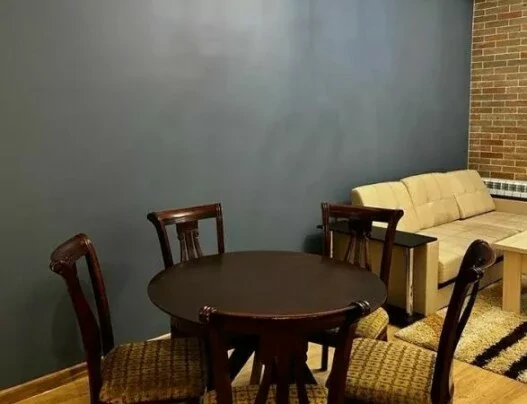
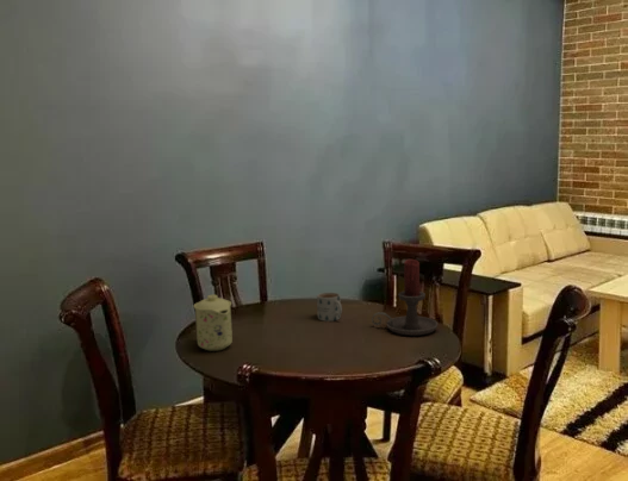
+ mug (331, 307)
+ candle holder (404, 294)
+ mug (212, 320)
